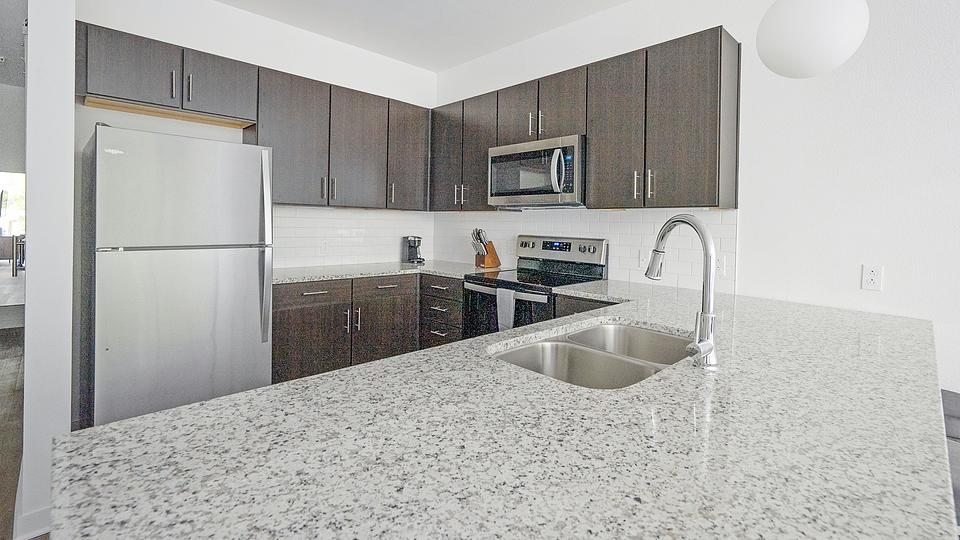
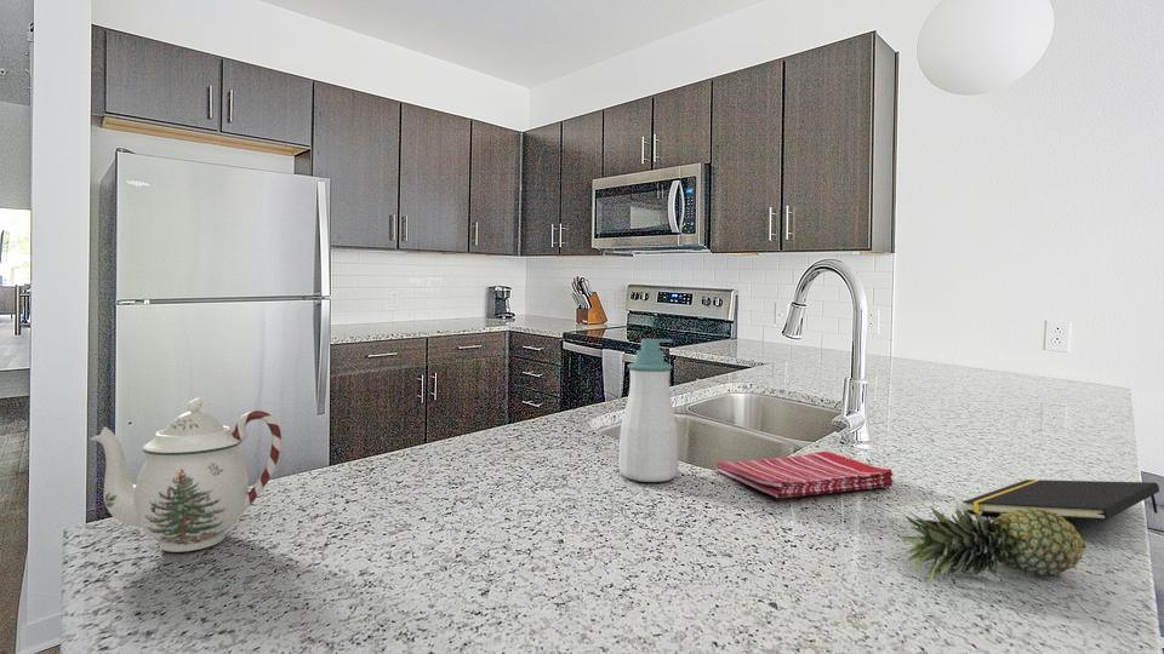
+ notepad (1060, 497)
+ fruit (985, 539)
+ teapot (189, 470)
+ soap bottle (649, 407)
+ dish towel (801, 471)
